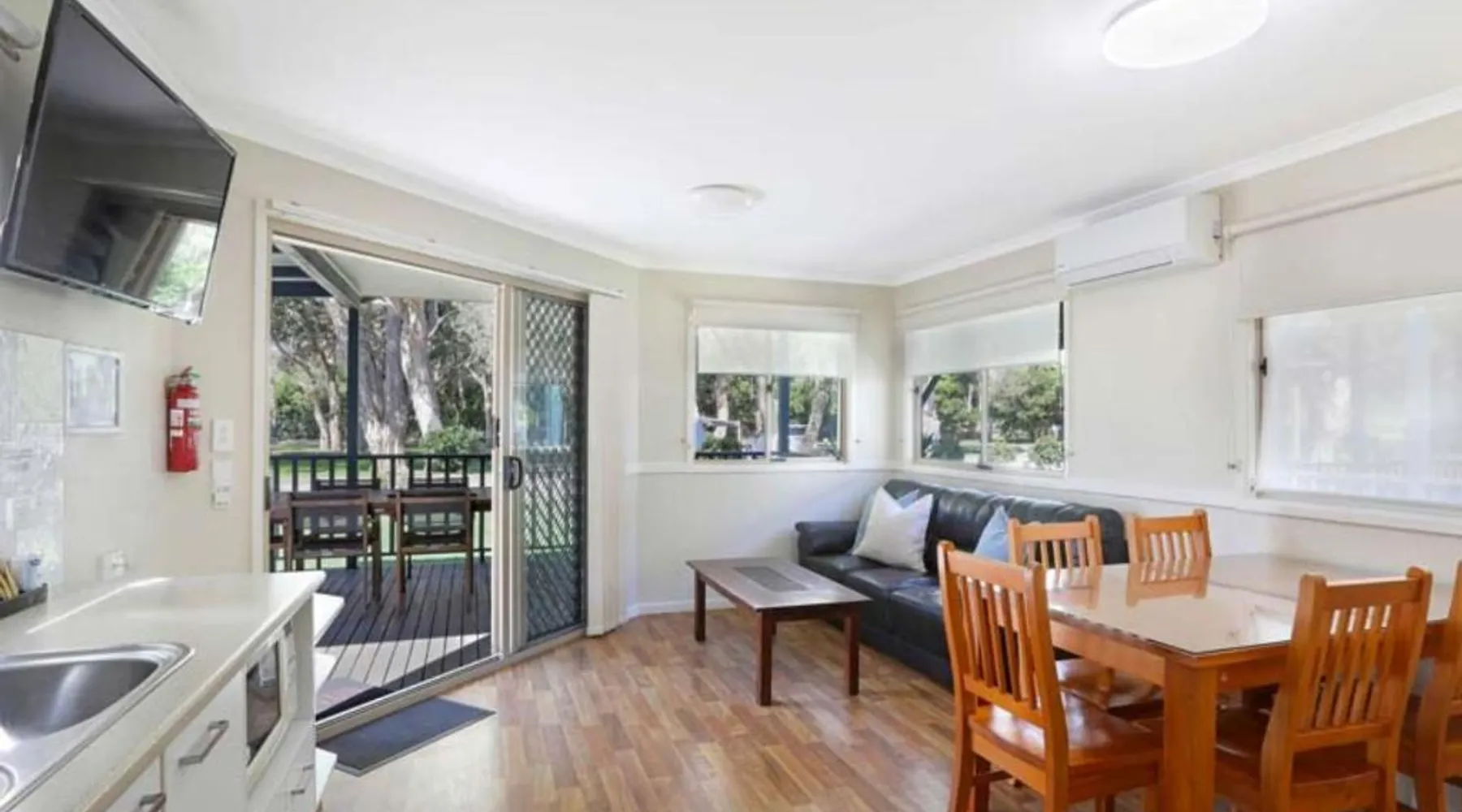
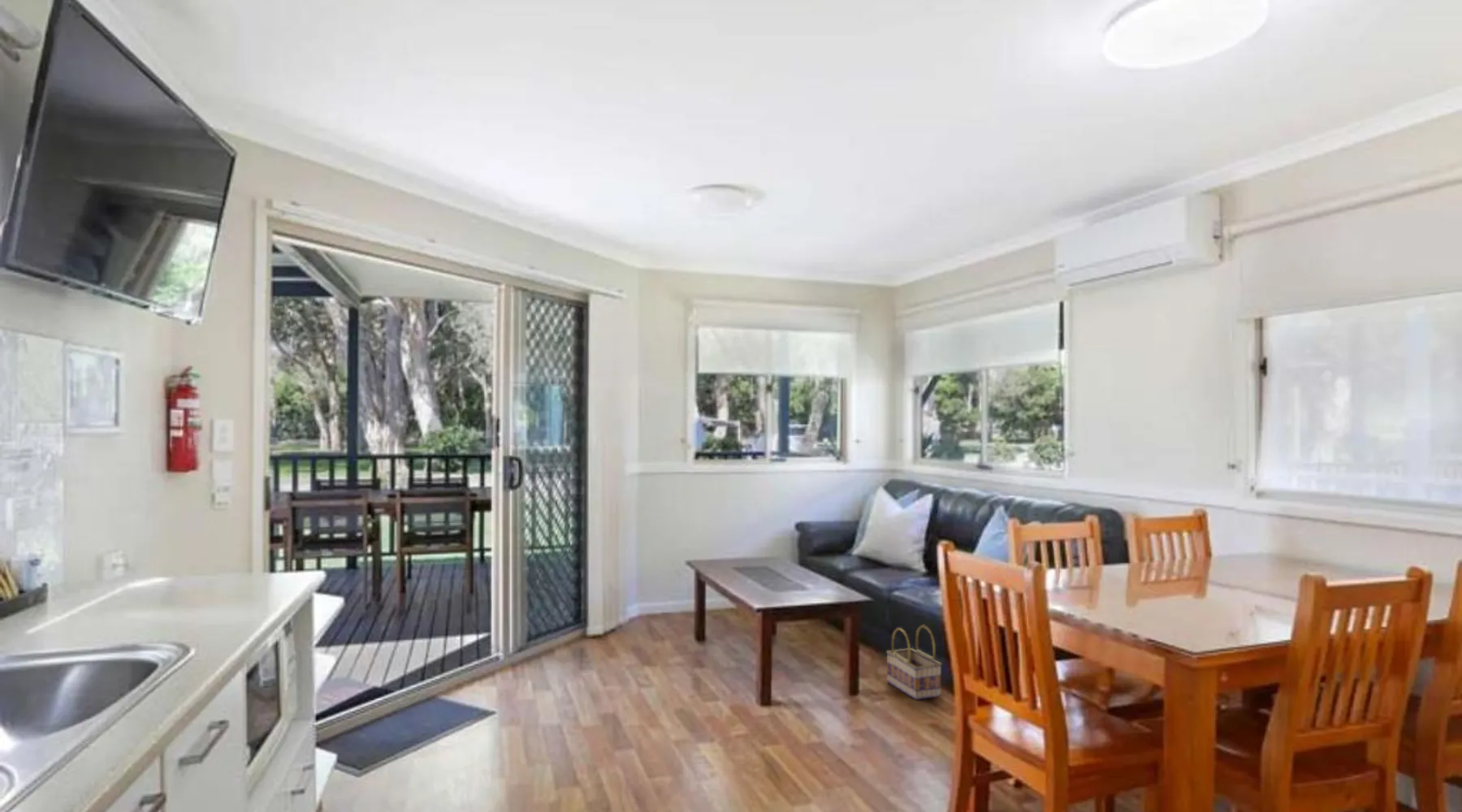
+ basket (913, 658)
